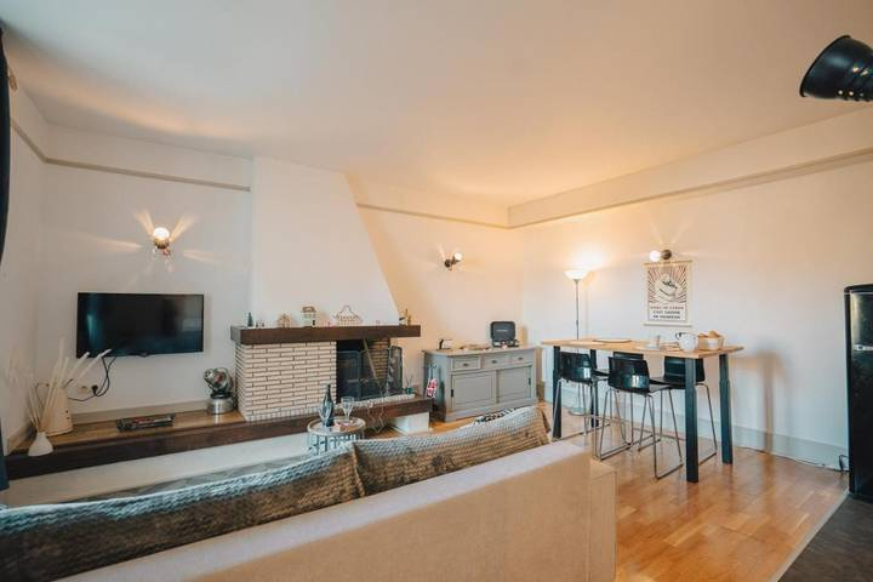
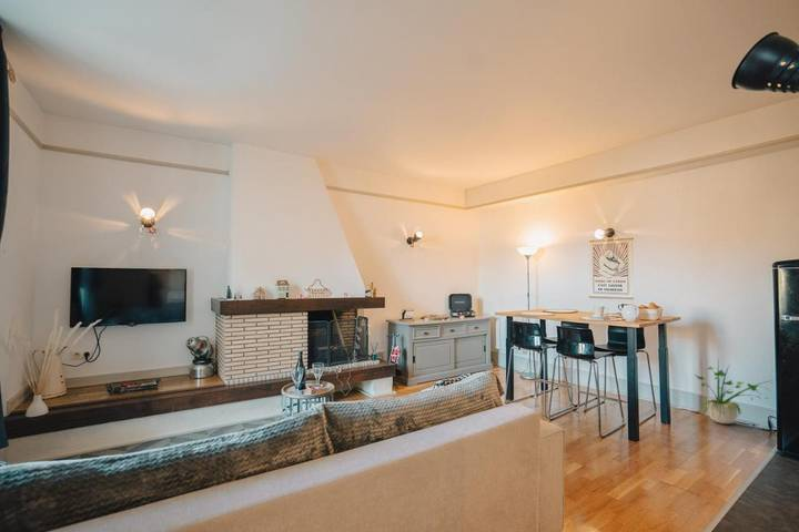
+ potted plant (732, 391)
